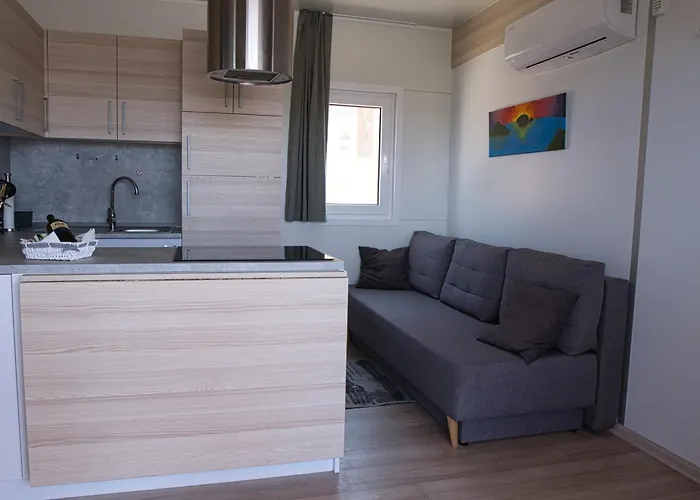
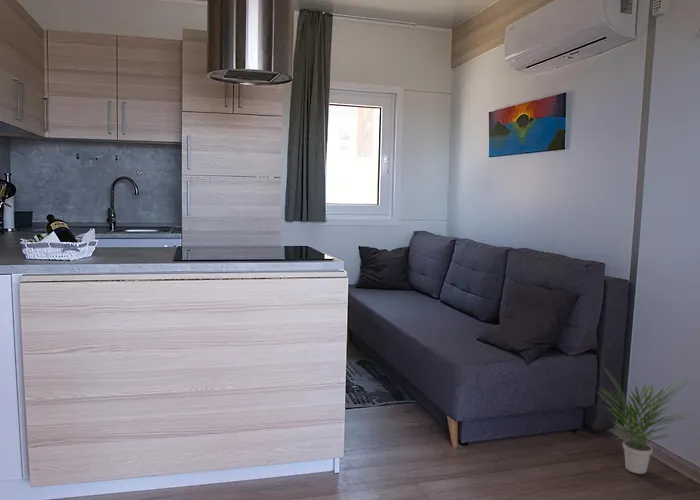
+ potted plant (637, 421)
